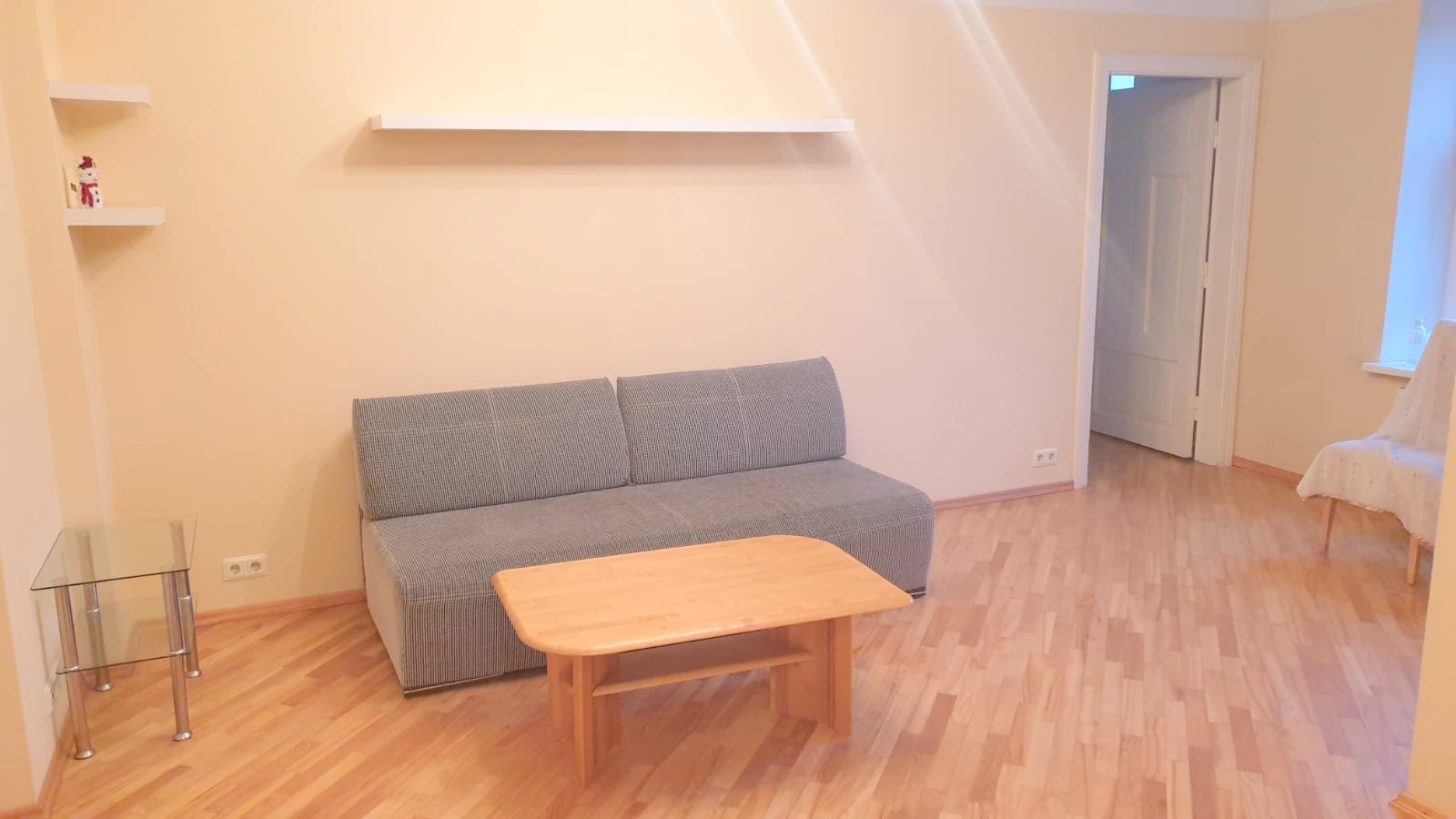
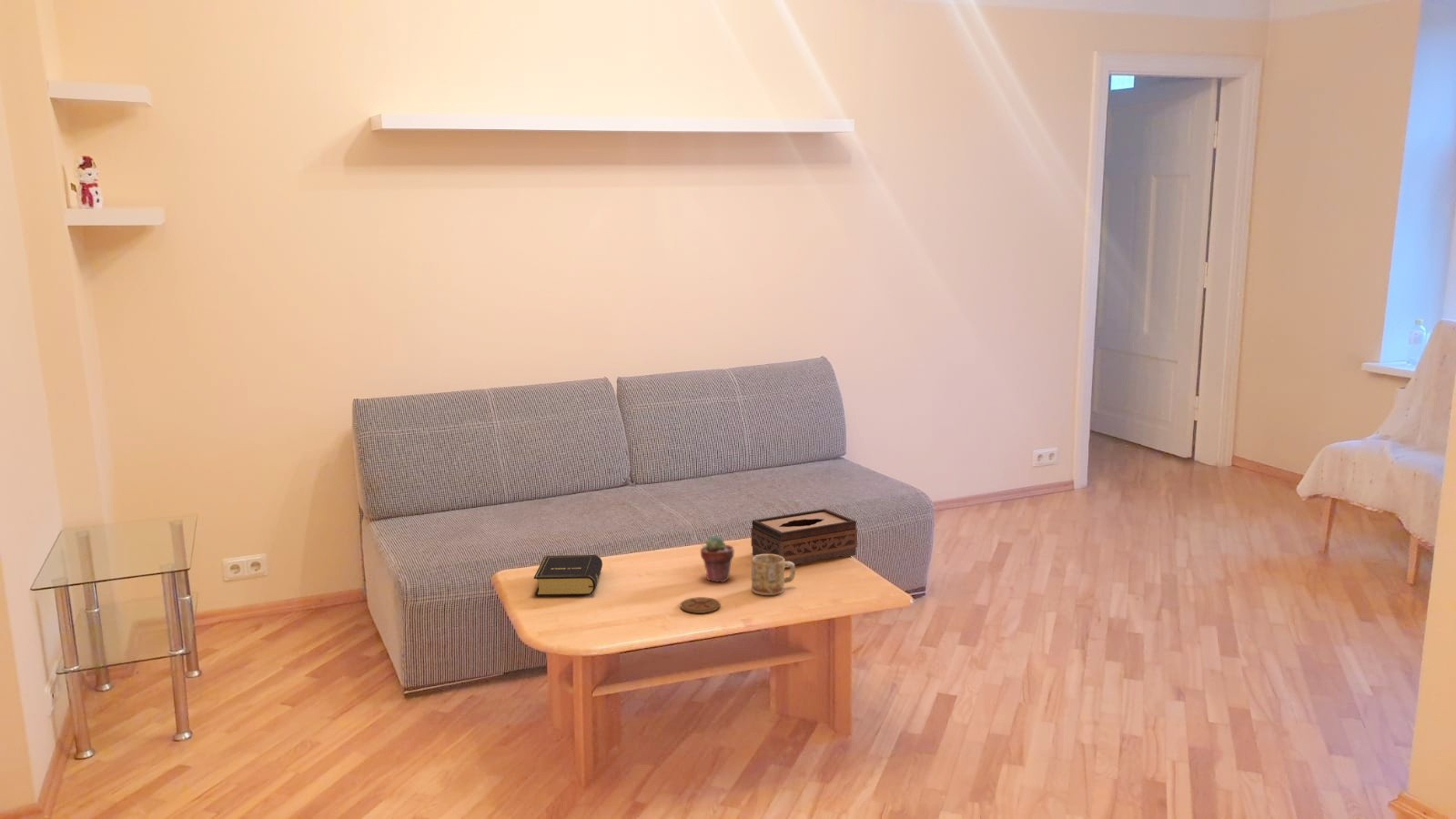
+ tissue box (804, 537)
+ book (570, 573)
+ potted succulent (717, 557)
+ mug (774, 573)
+ coaster (700, 604)
